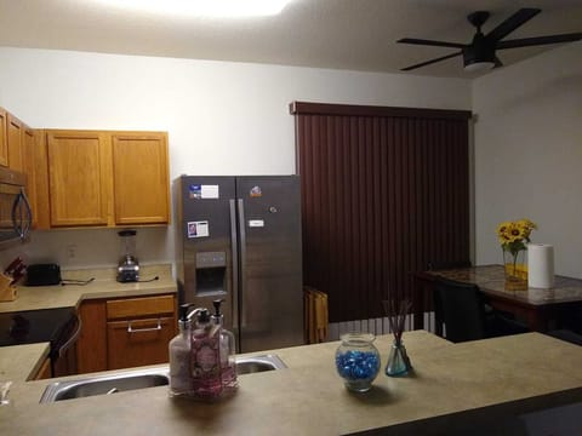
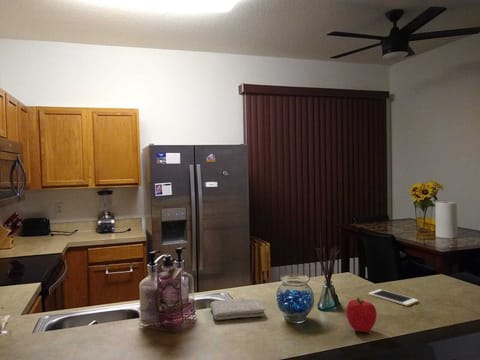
+ washcloth (237, 308)
+ cell phone (392, 297)
+ fruit (361, 314)
